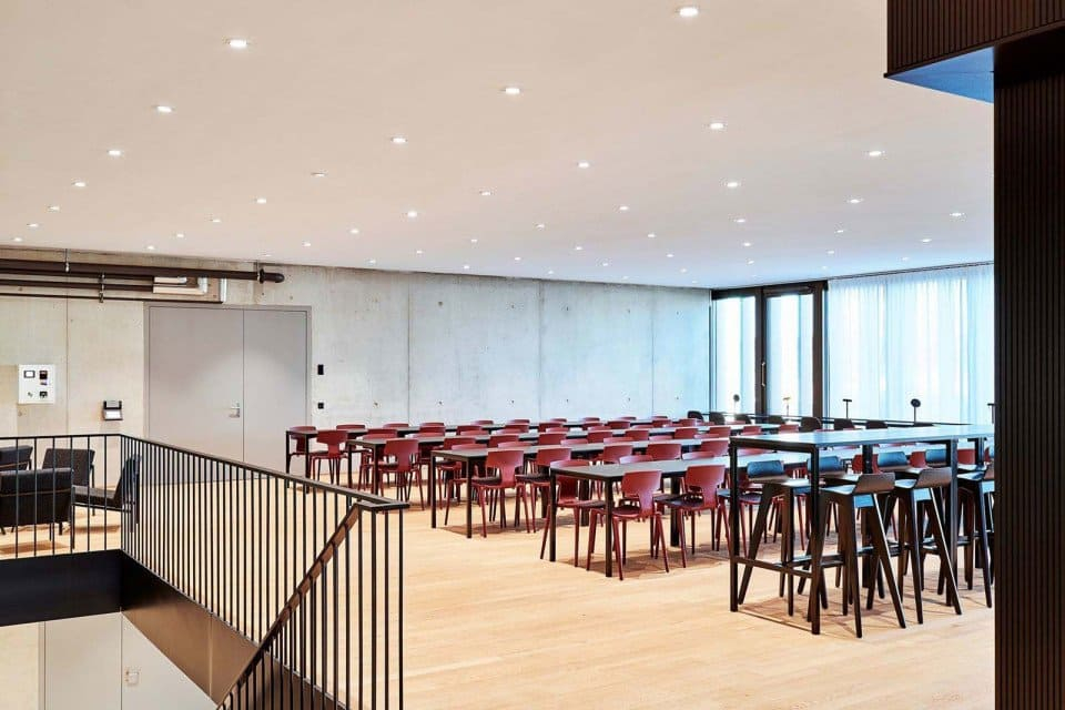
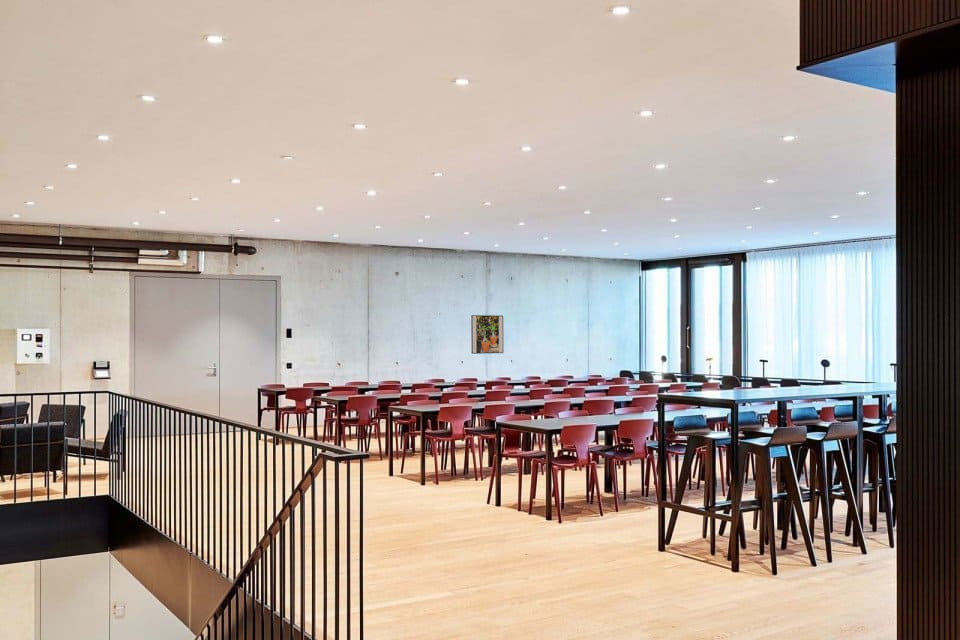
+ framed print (487, 334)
